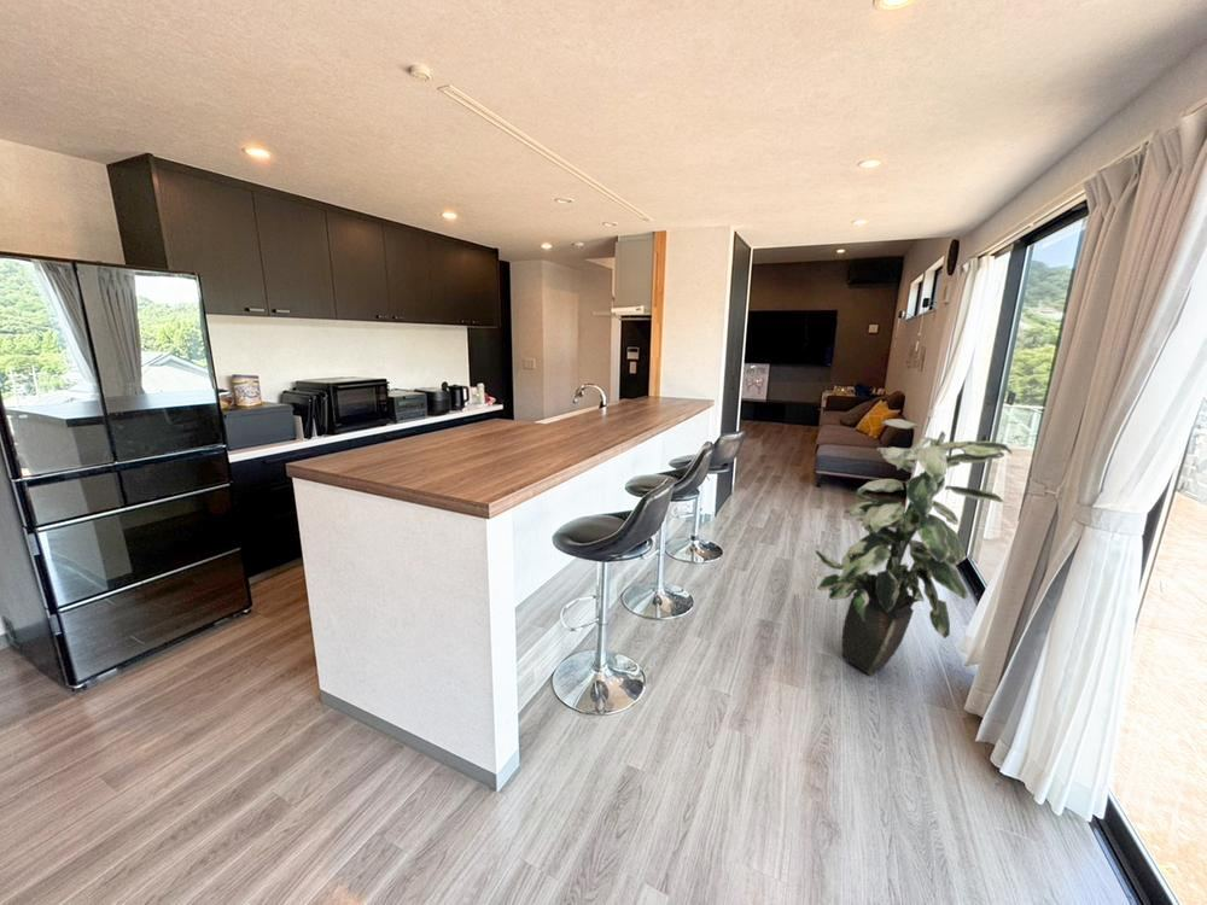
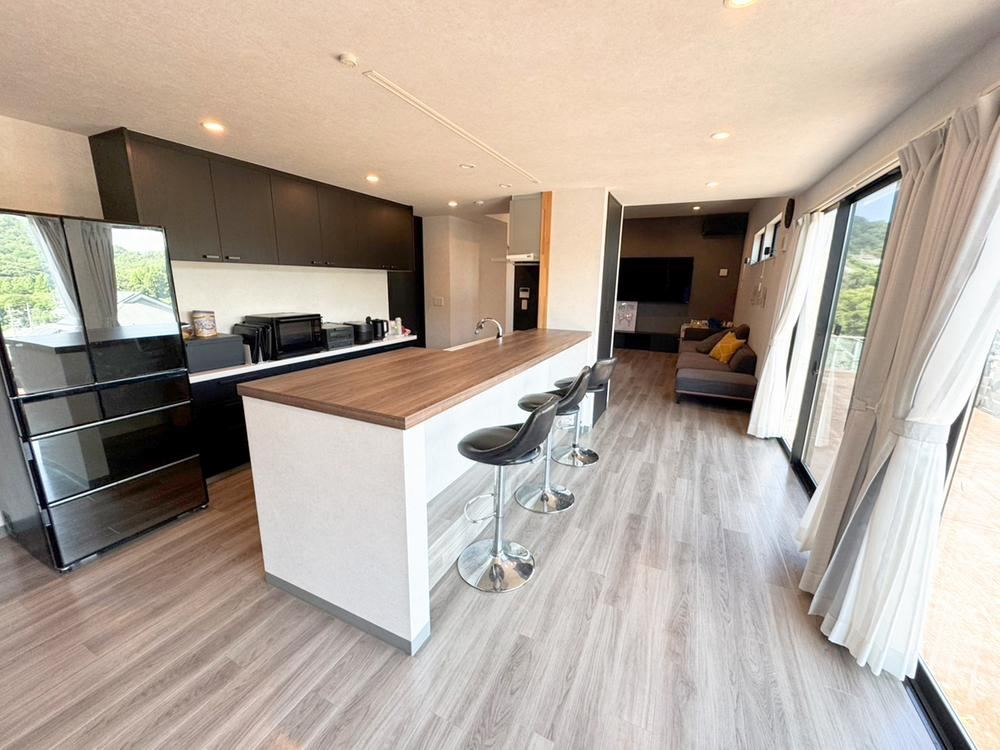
- indoor plant (897, 550)
